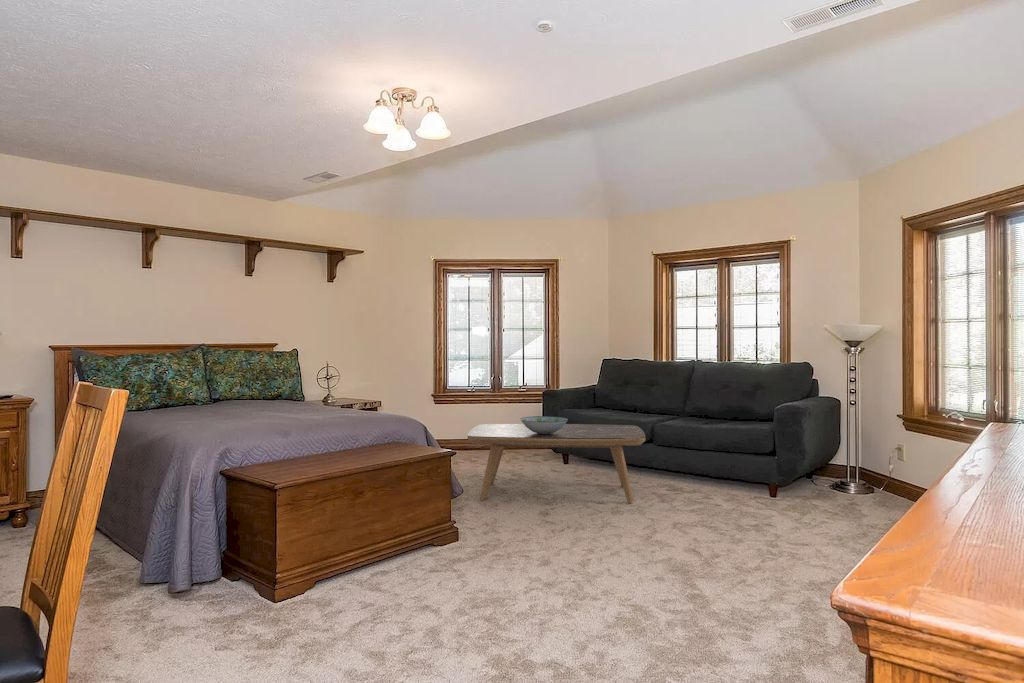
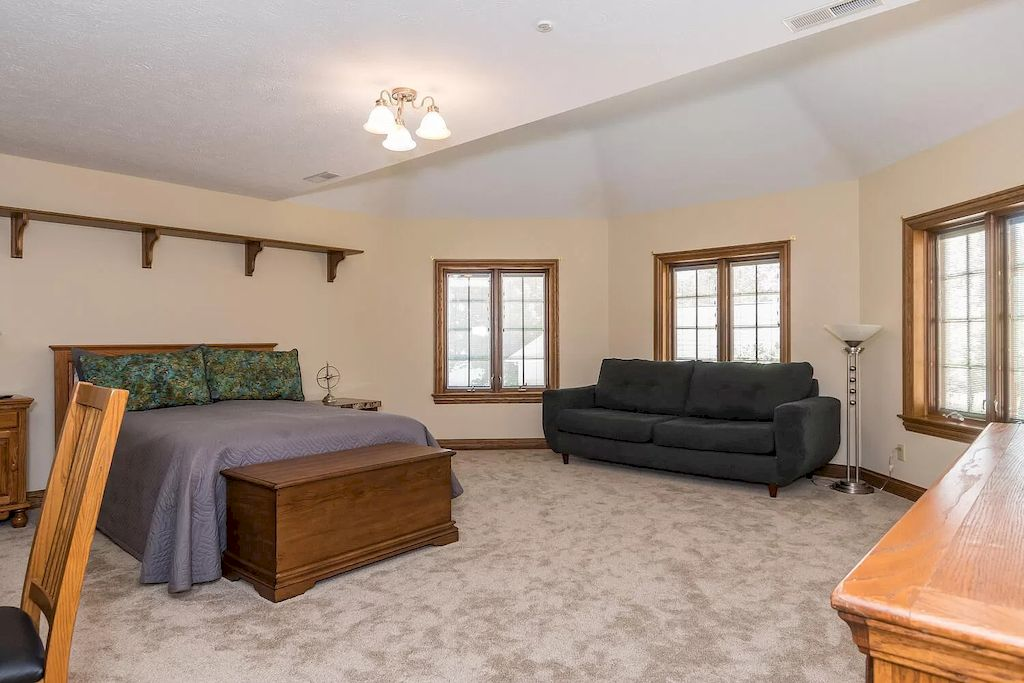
- decorative bowl (544, 426)
- coffee table (556, 446)
